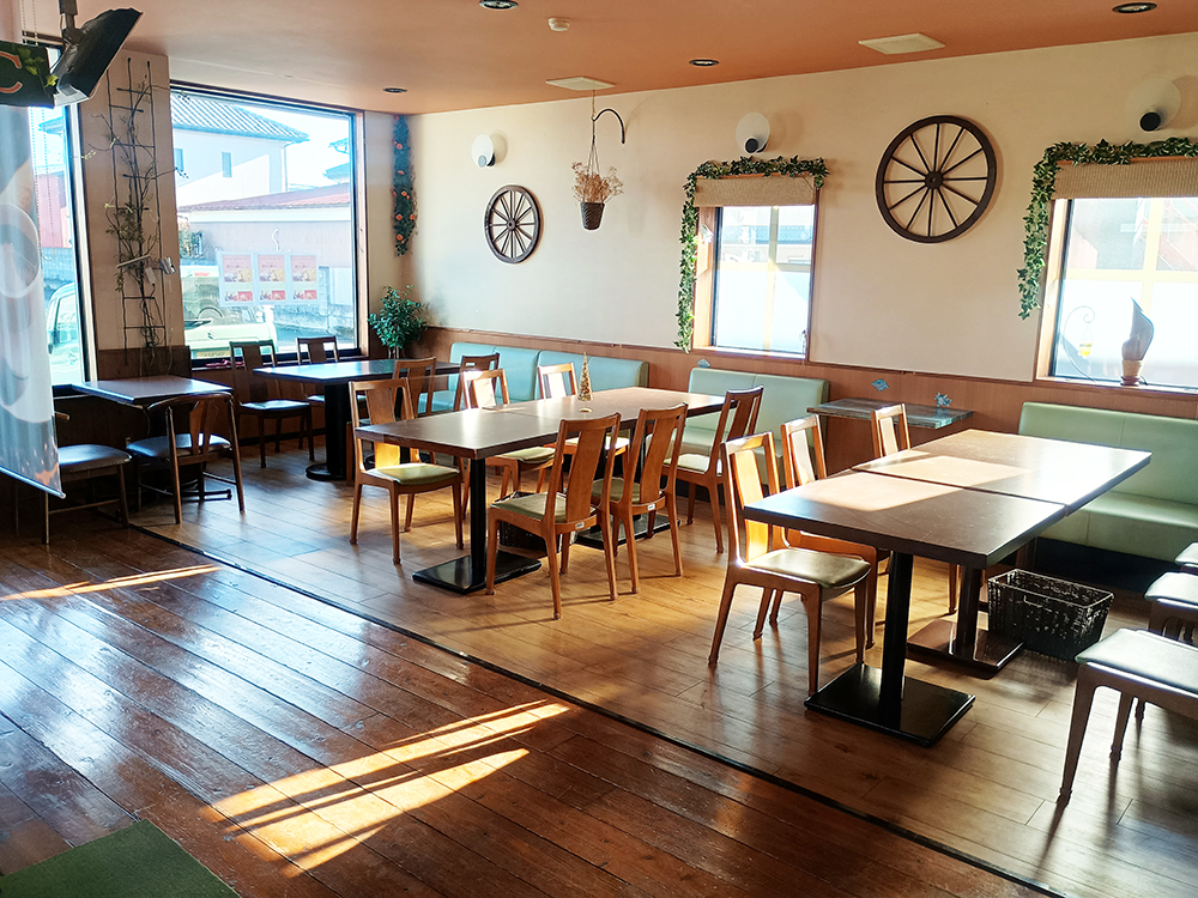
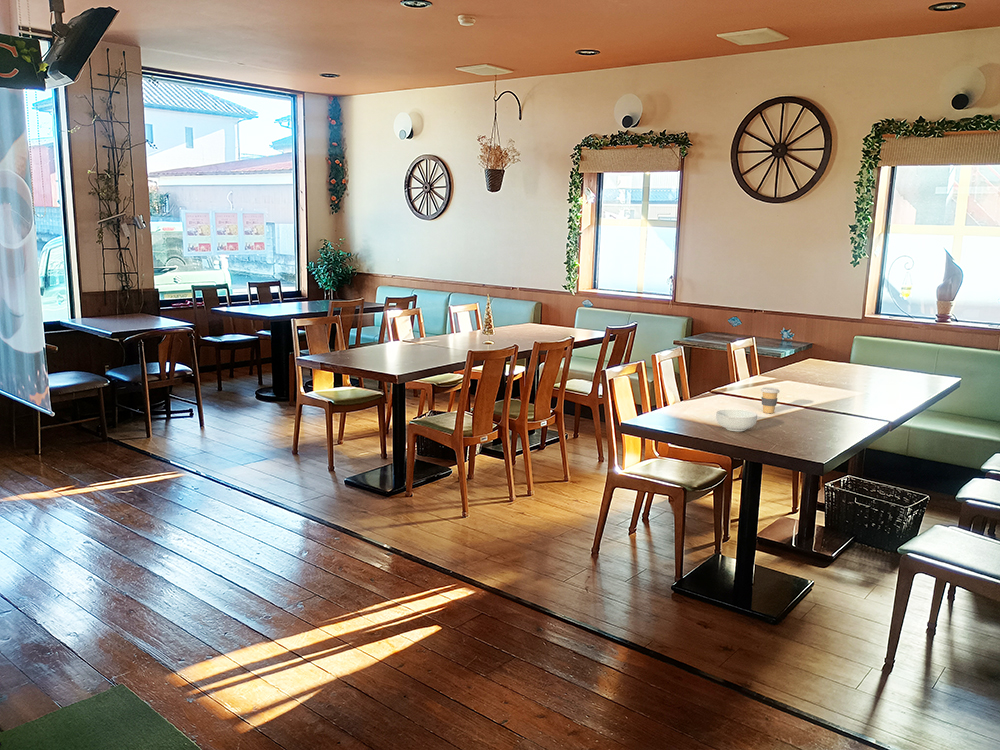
+ coffee cup (769, 400)
+ cereal bowl (736, 421)
